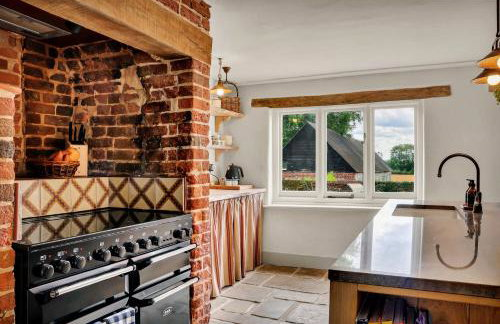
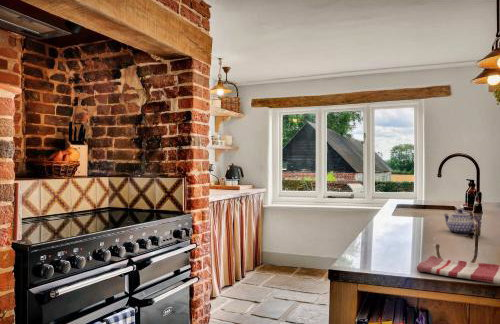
+ dish towel (462, 268)
+ teapot (461, 220)
